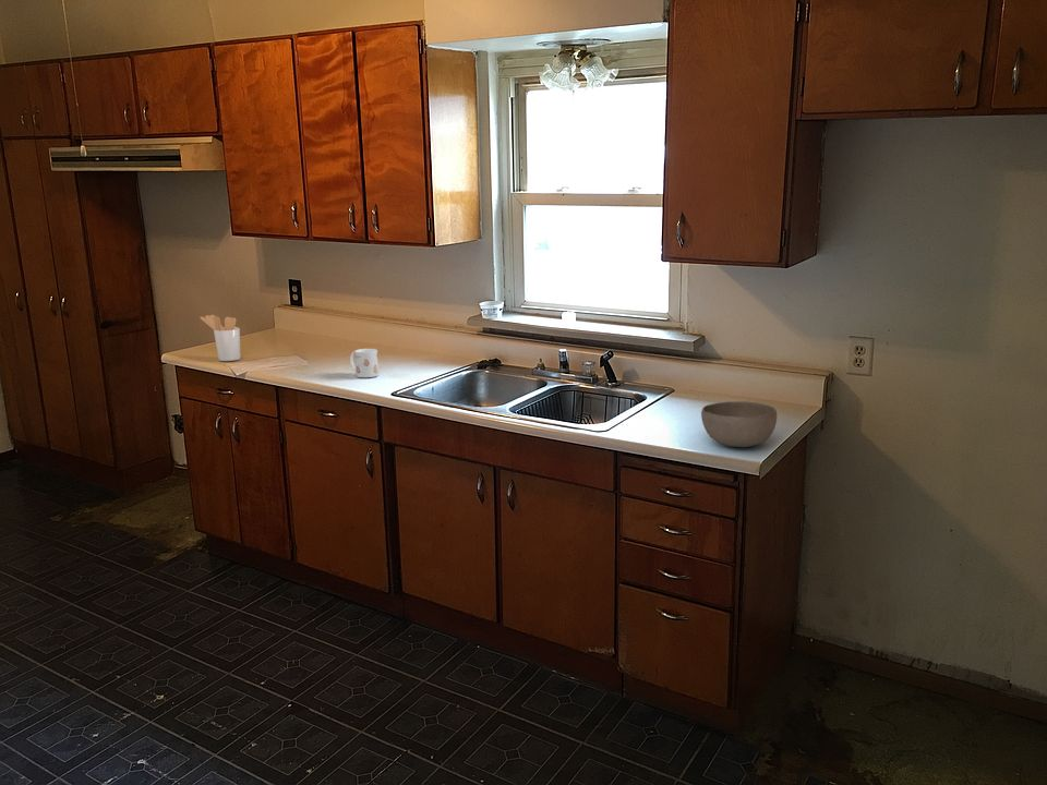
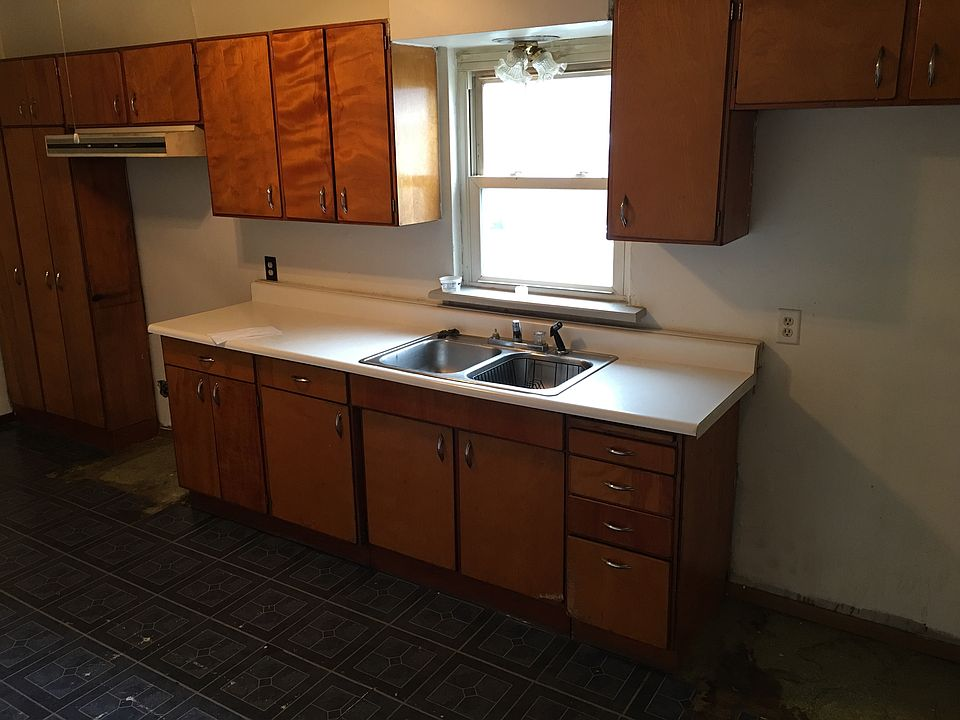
- bowl (738, 426)
- utensil holder (221, 336)
- mug (362, 362)
